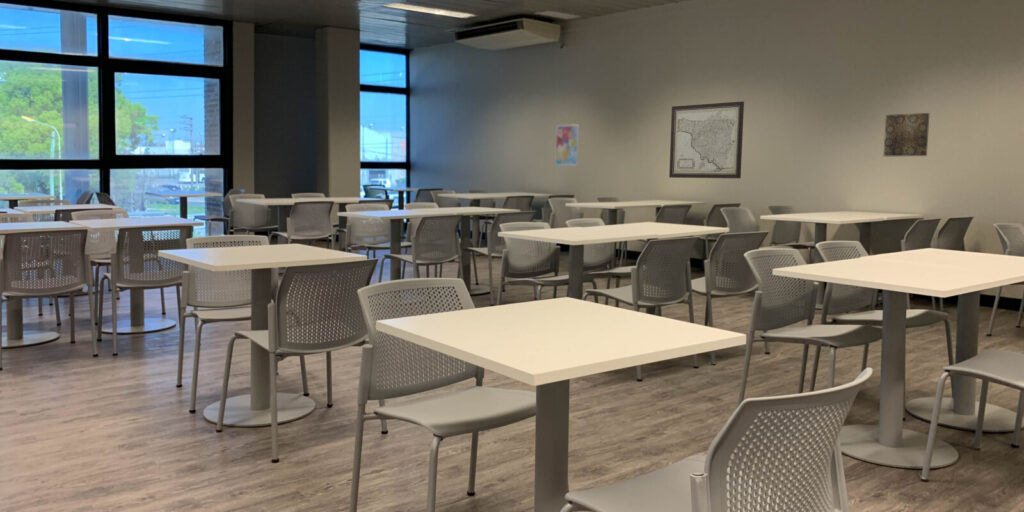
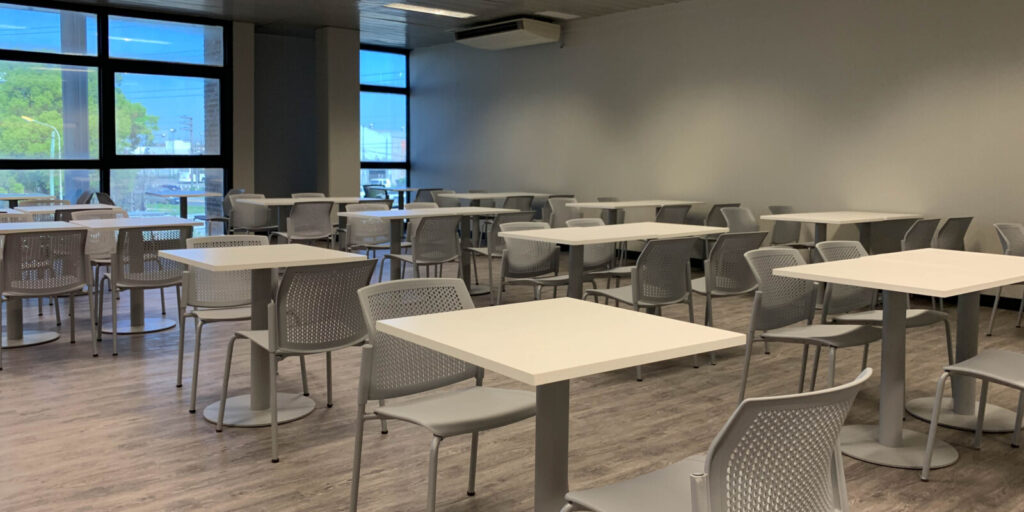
- wall art (567, 145)
- wall art (705, 141)
- wall art (906, 135)
